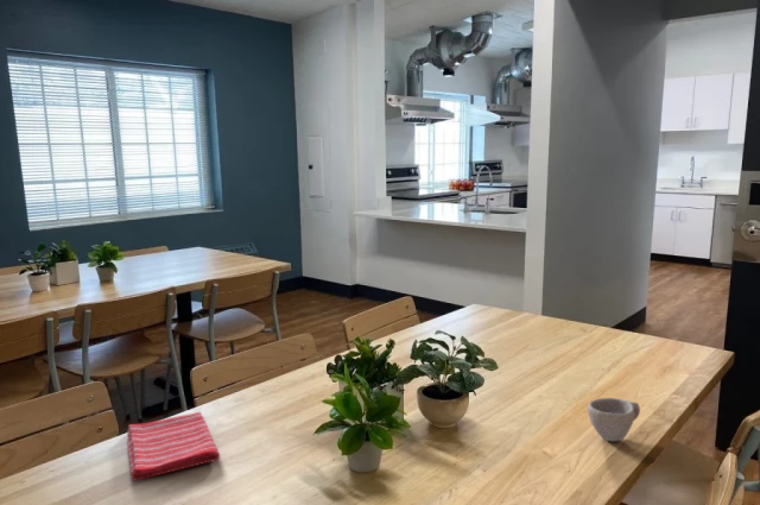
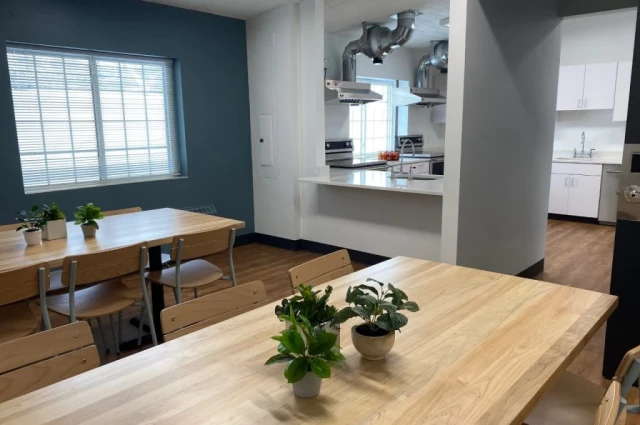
- dish towel (171, 441)
- cup (615, 419)
